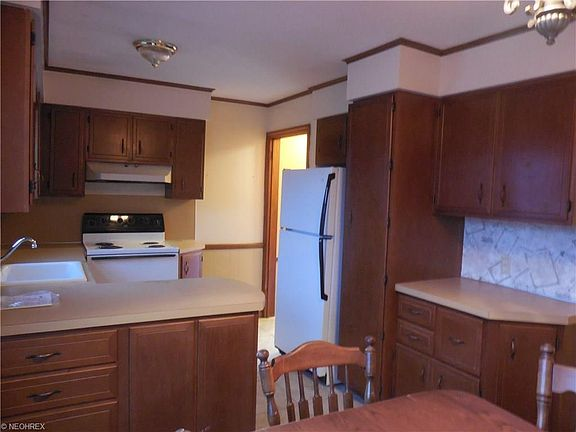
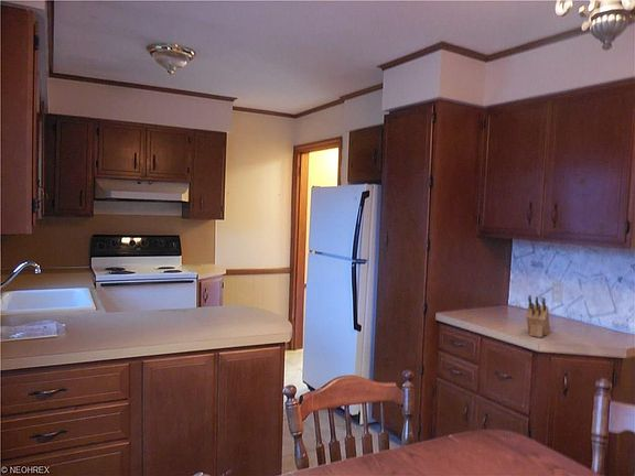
+ knife block (538, 314)
